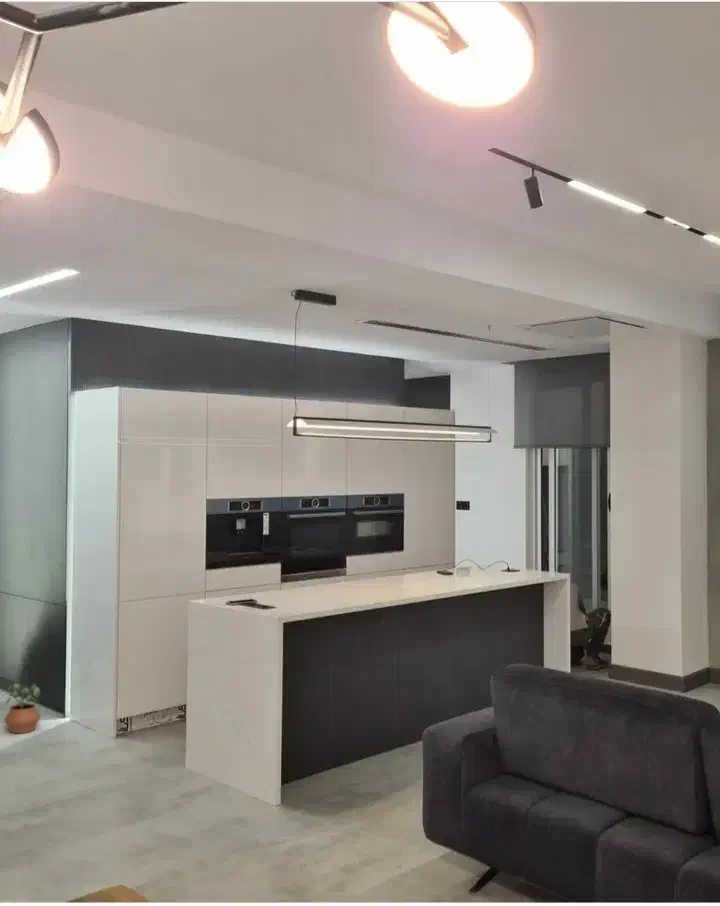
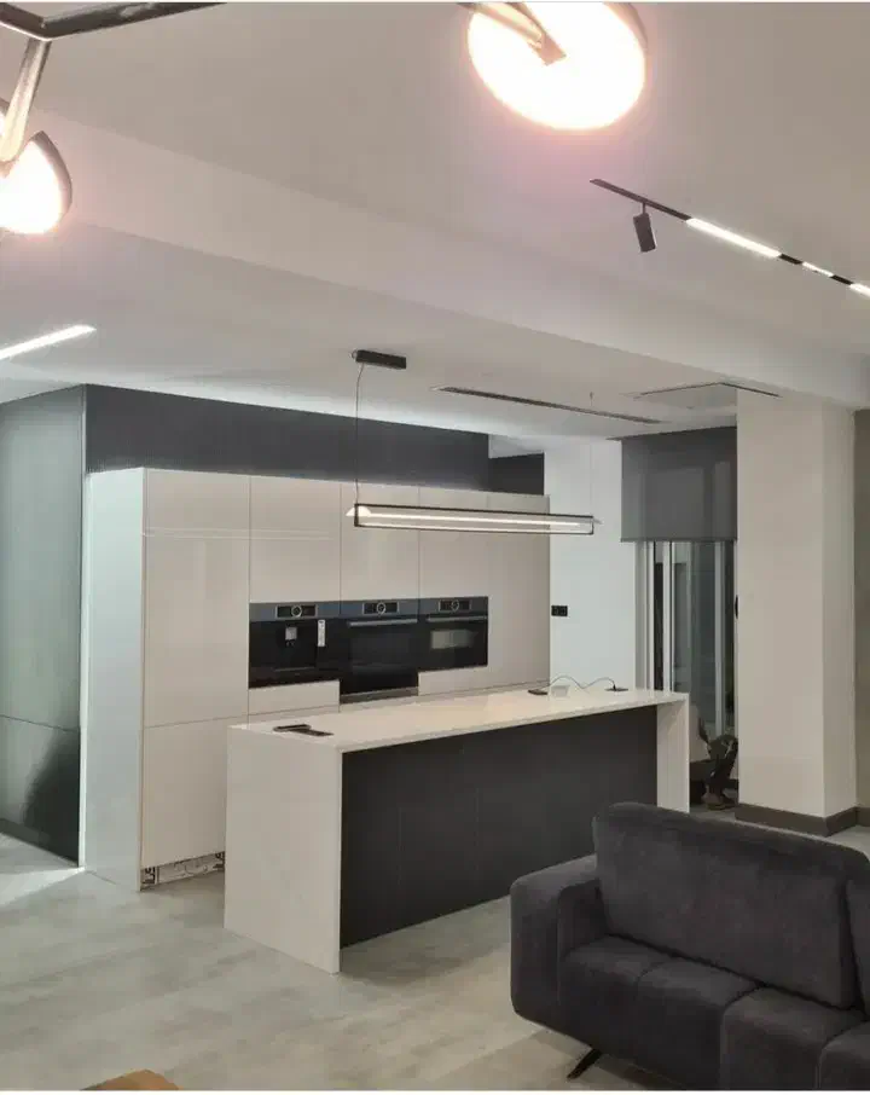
- potted plant (20, 705)
